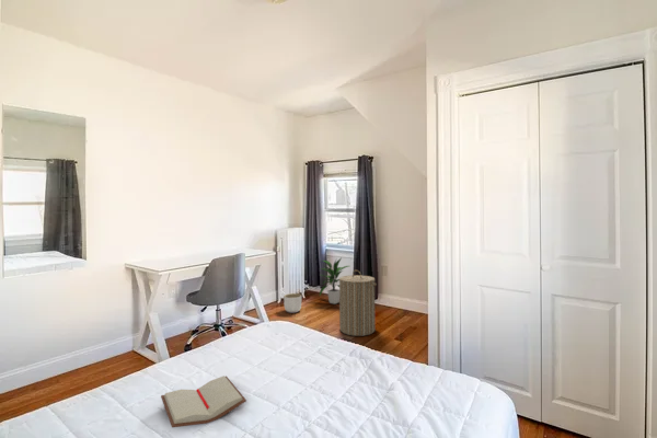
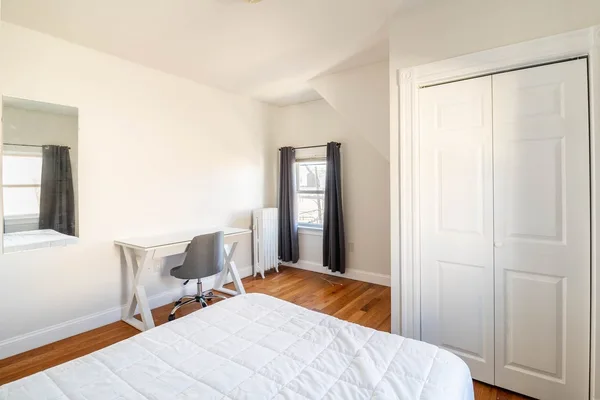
- laundry hamper (357, 299)
- planter (292, 303)
- paperback book (203, 400)
- indoor plant (332, 279)
